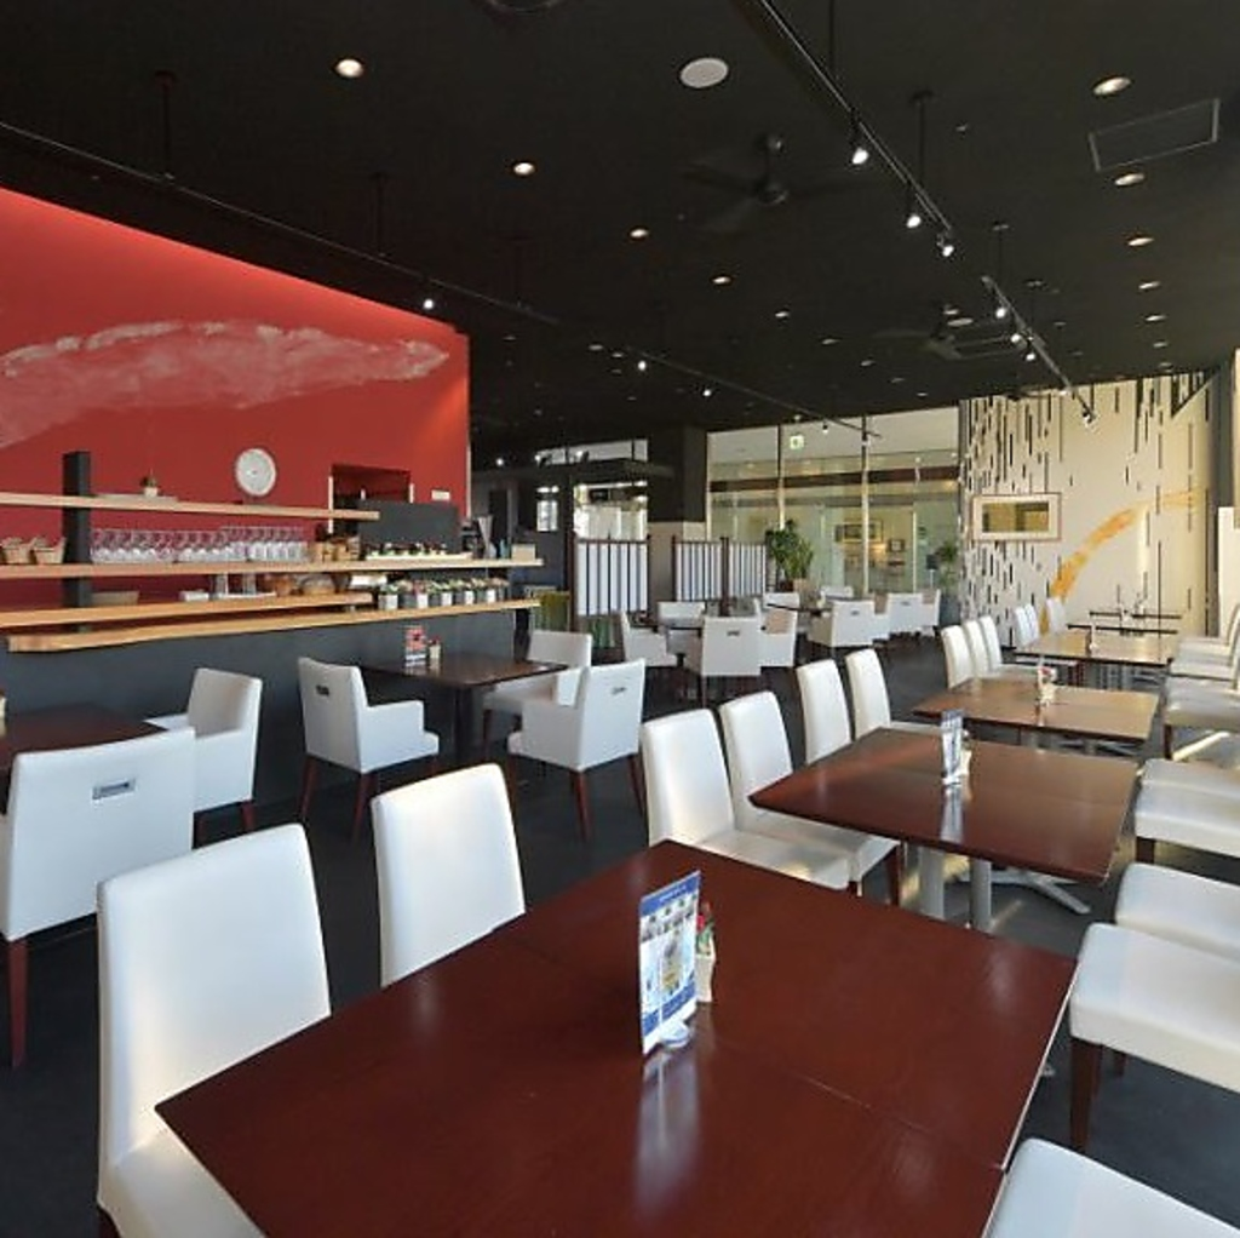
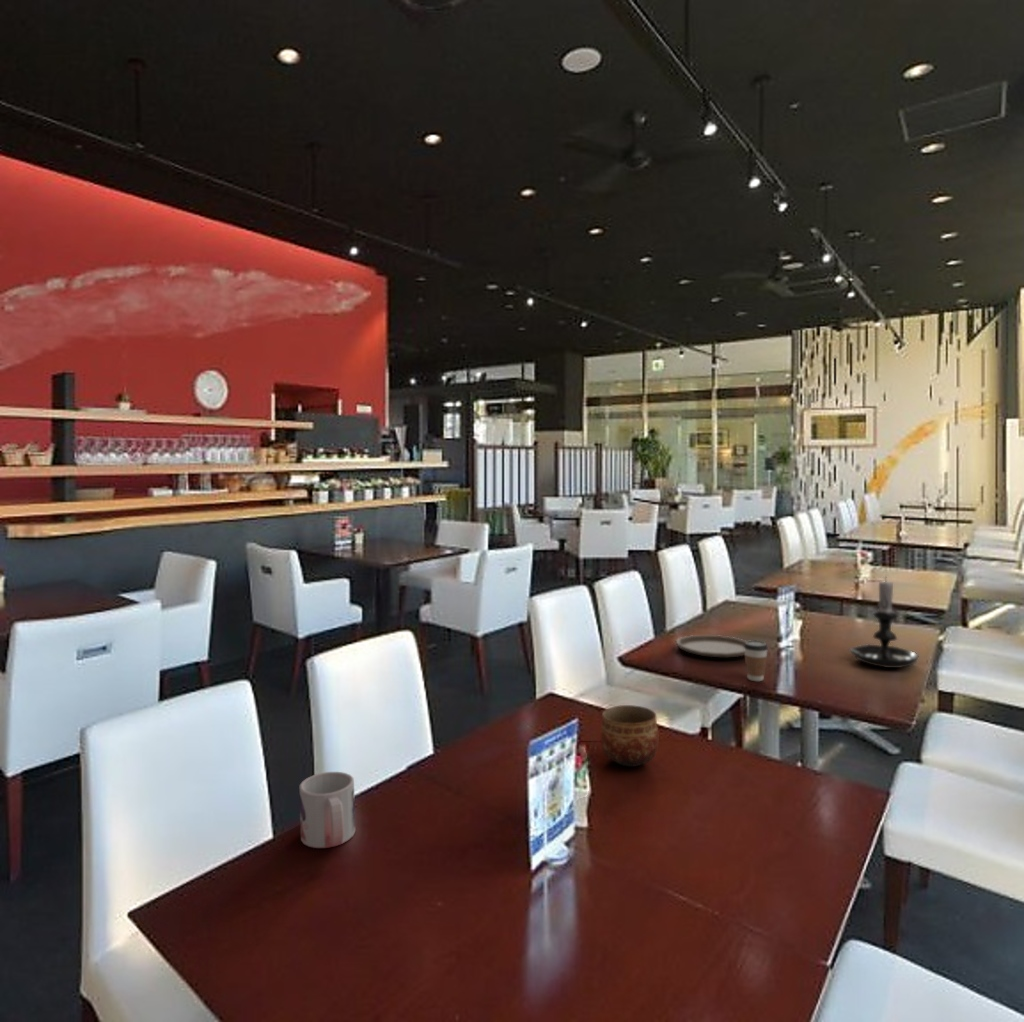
+ plate (714, 646)
+ mug (329, 812)
+ candle holder (884, 619)
+ coffee cup (755, 661)
+ bowl (629, 737)
